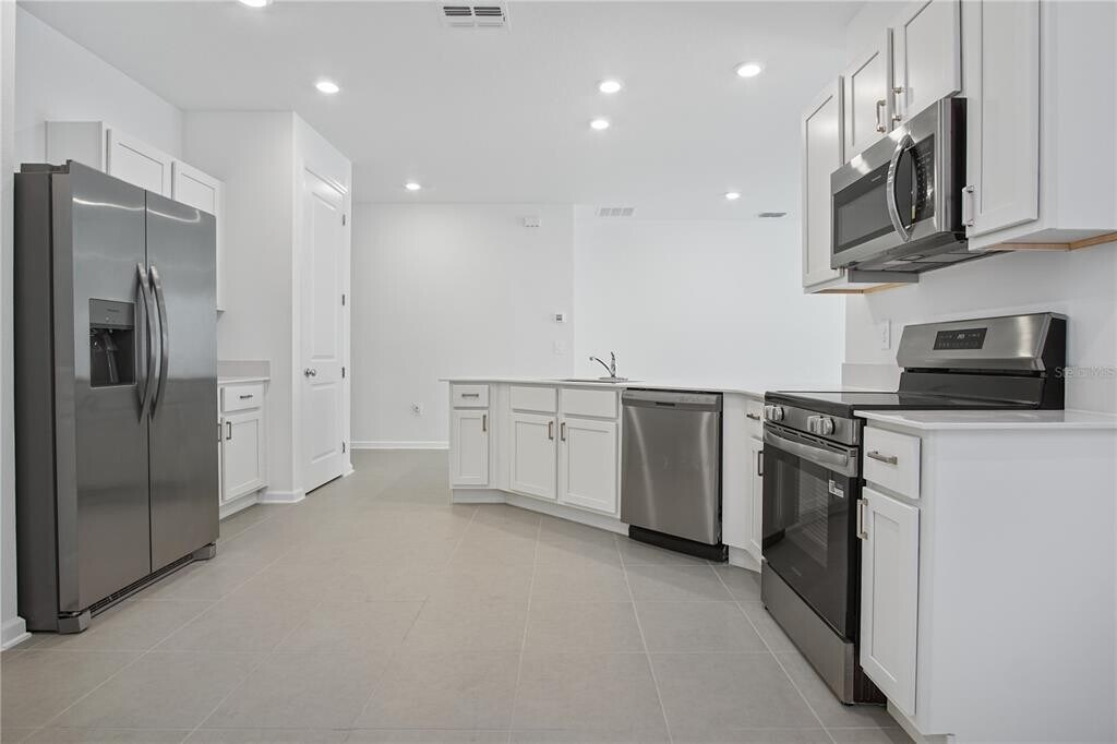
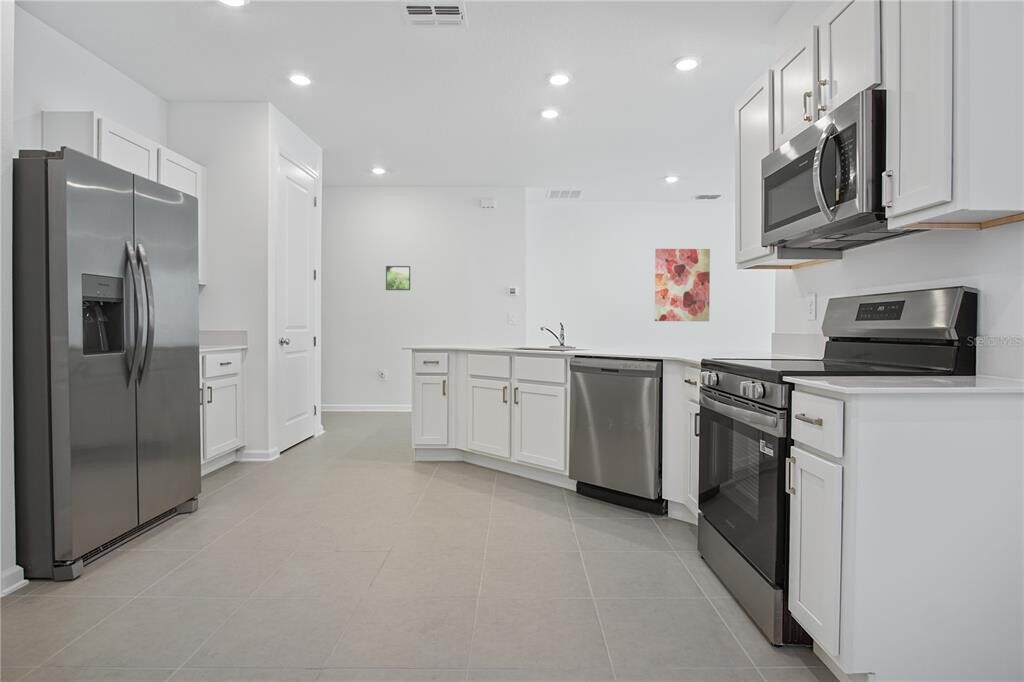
+ wall art (682, 285)
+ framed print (398, 278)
